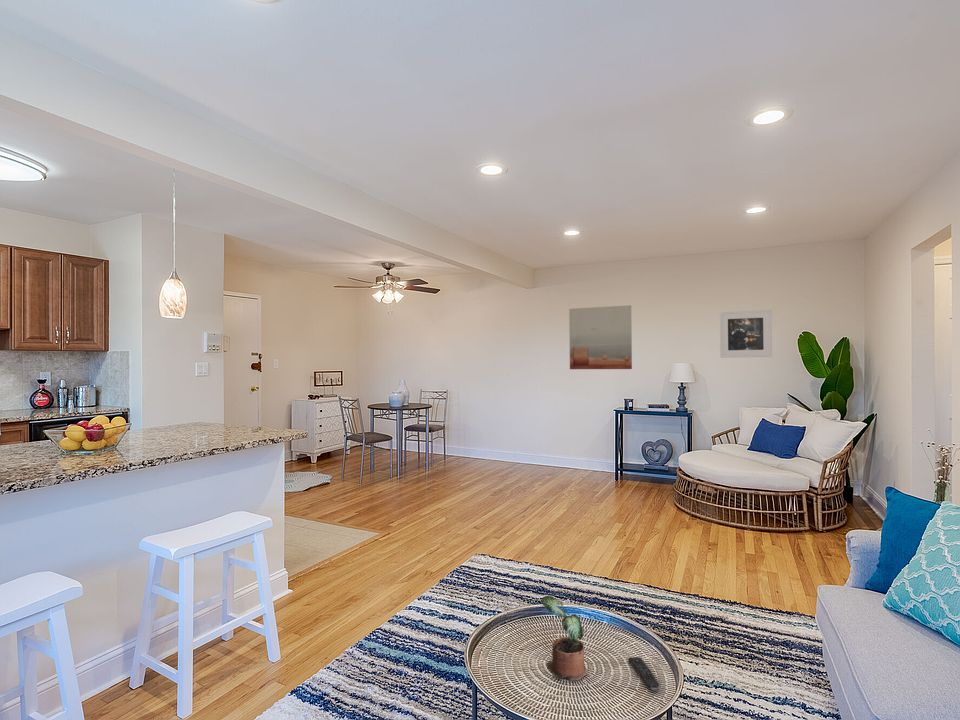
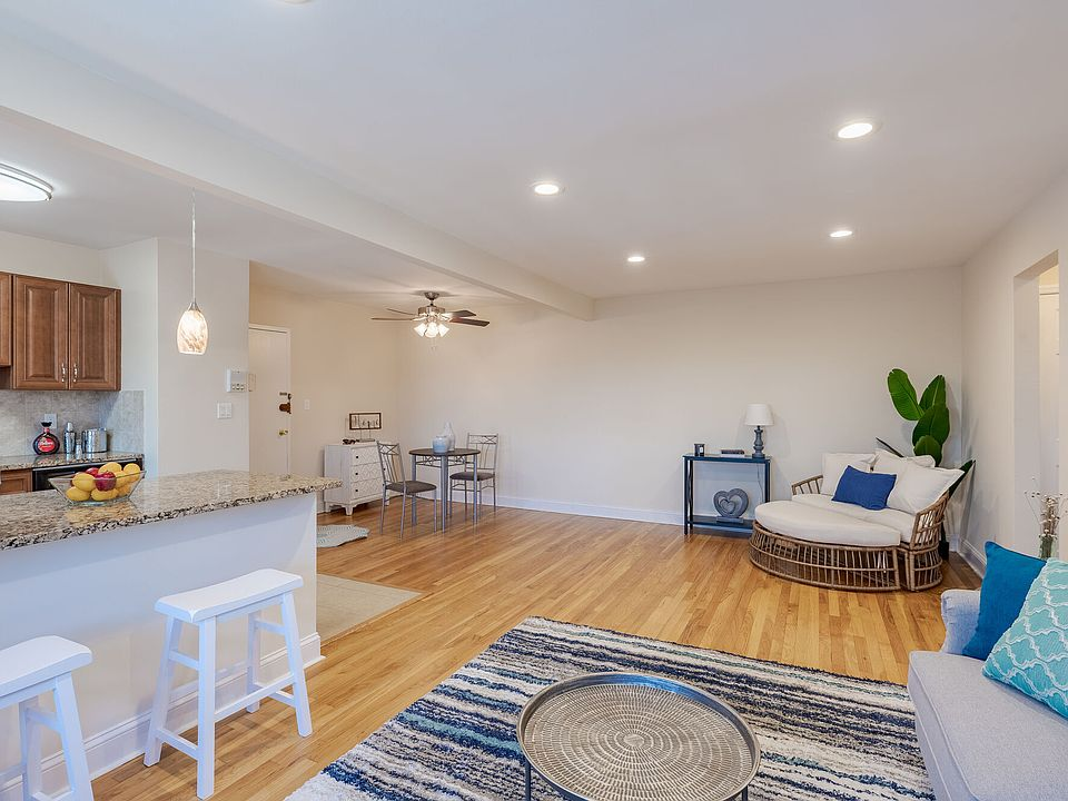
- remote control (644, 672)
- potted plant (565, 637)
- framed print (745, 334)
- wall art (599, 338)
